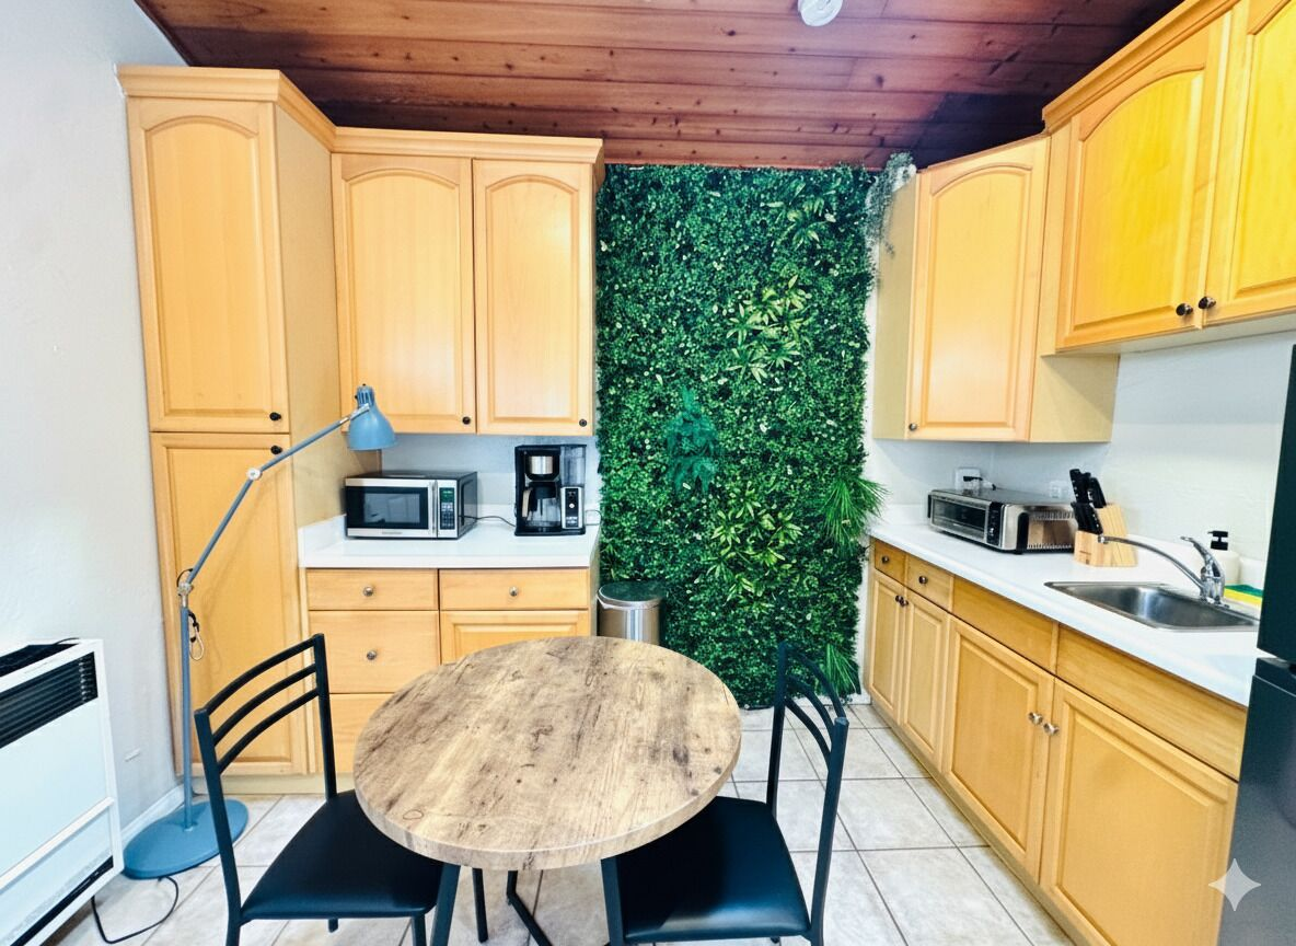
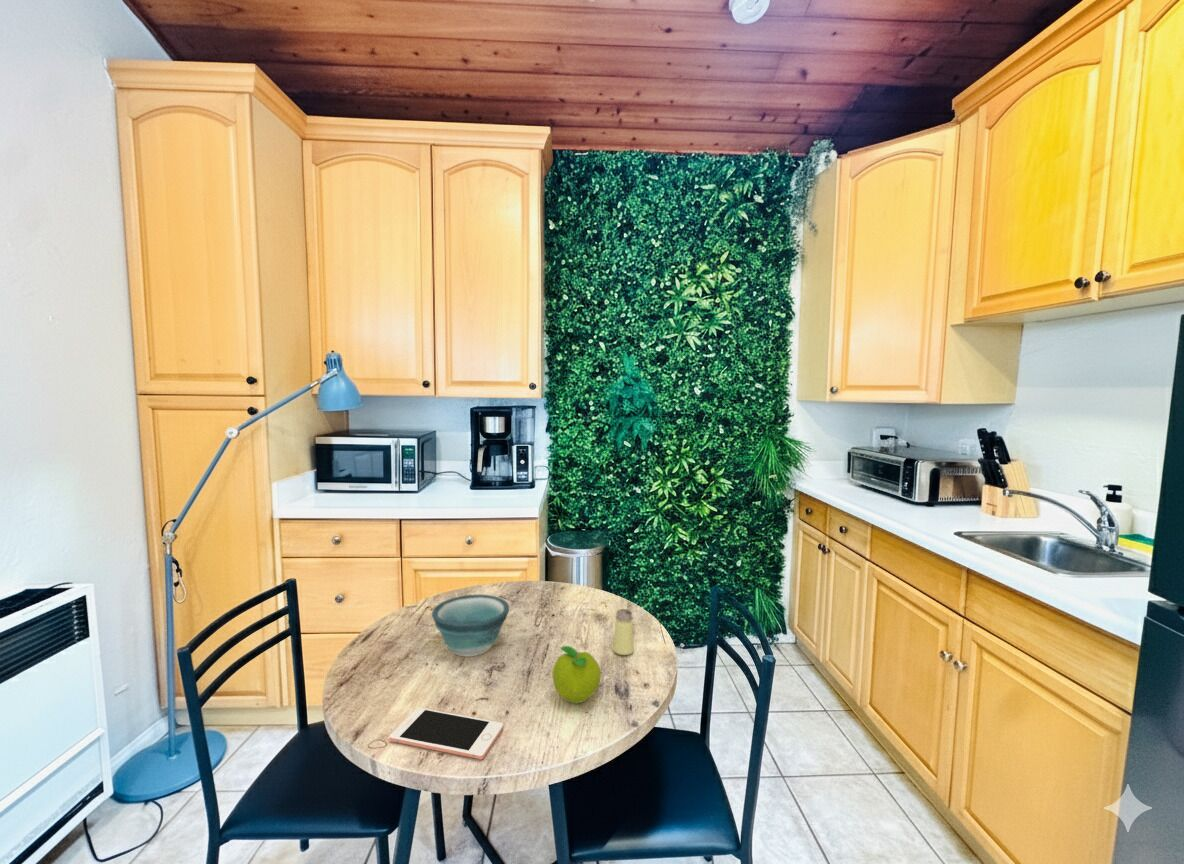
+ cell phone (447, 731)
+ fruit (576, 675)
+ bowl (471, 627)
+ saltshaker (623, 630)
